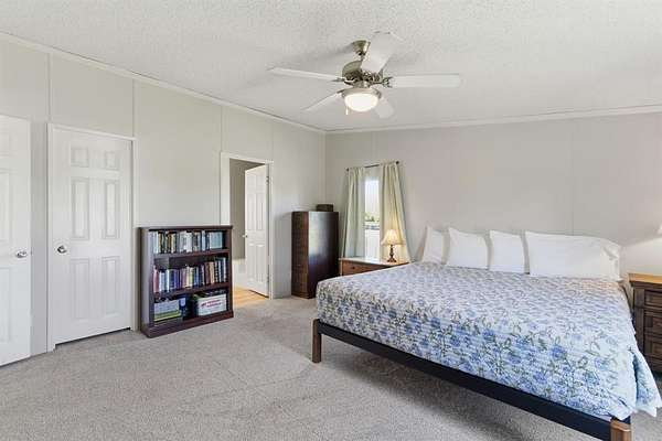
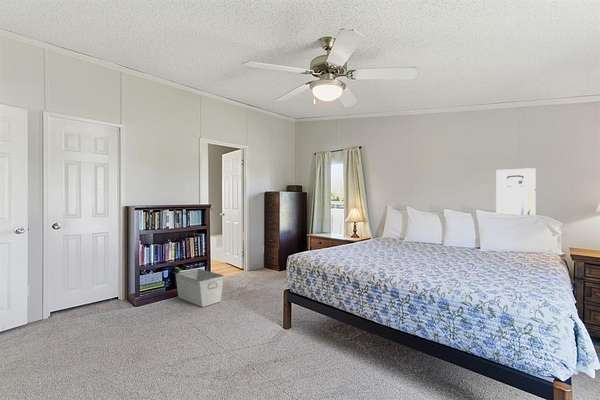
+ storage bin (199, 286)
+ wall art (515, 193)
